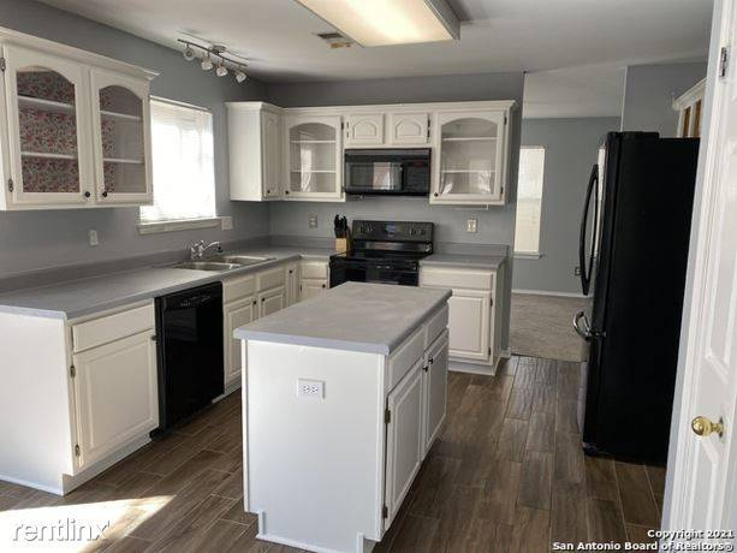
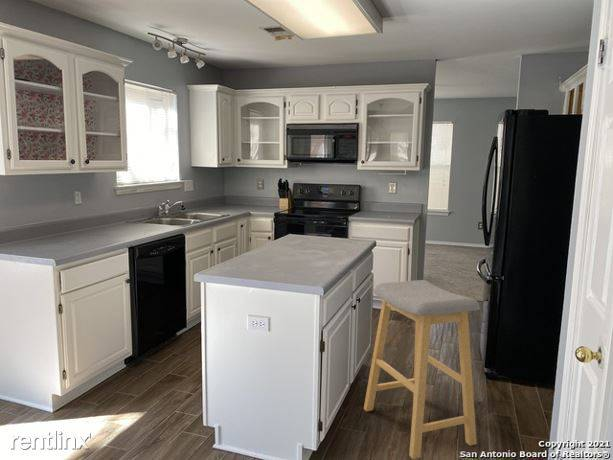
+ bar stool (420, 359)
